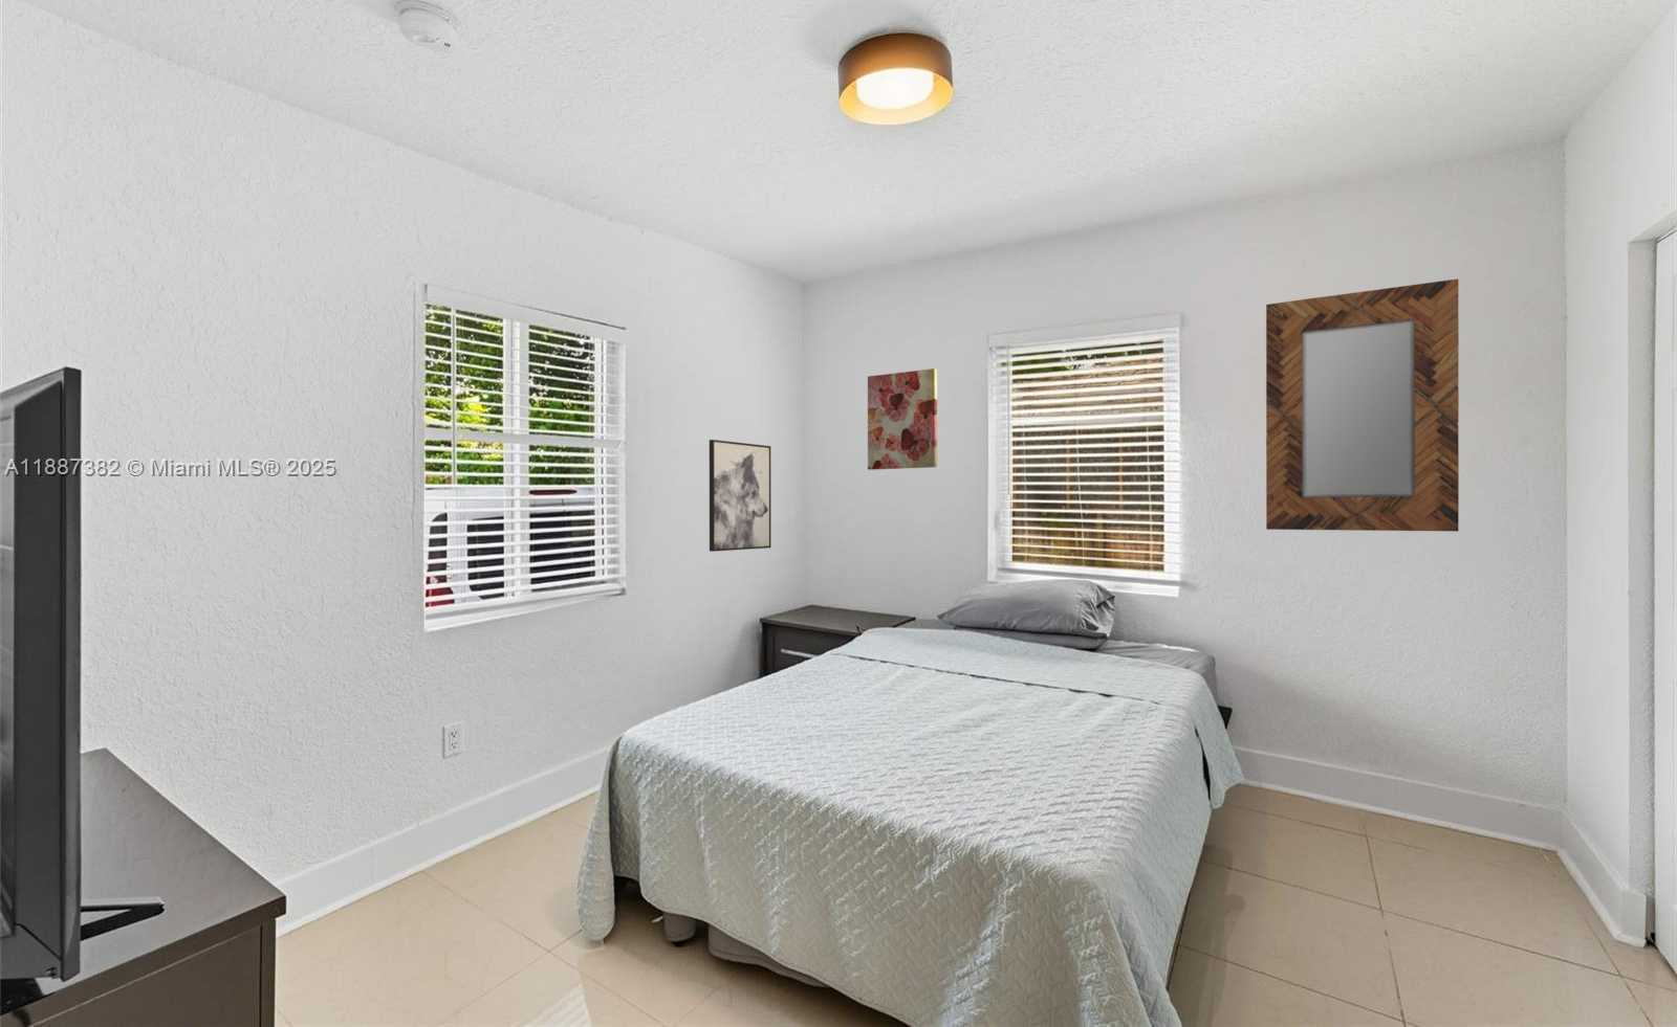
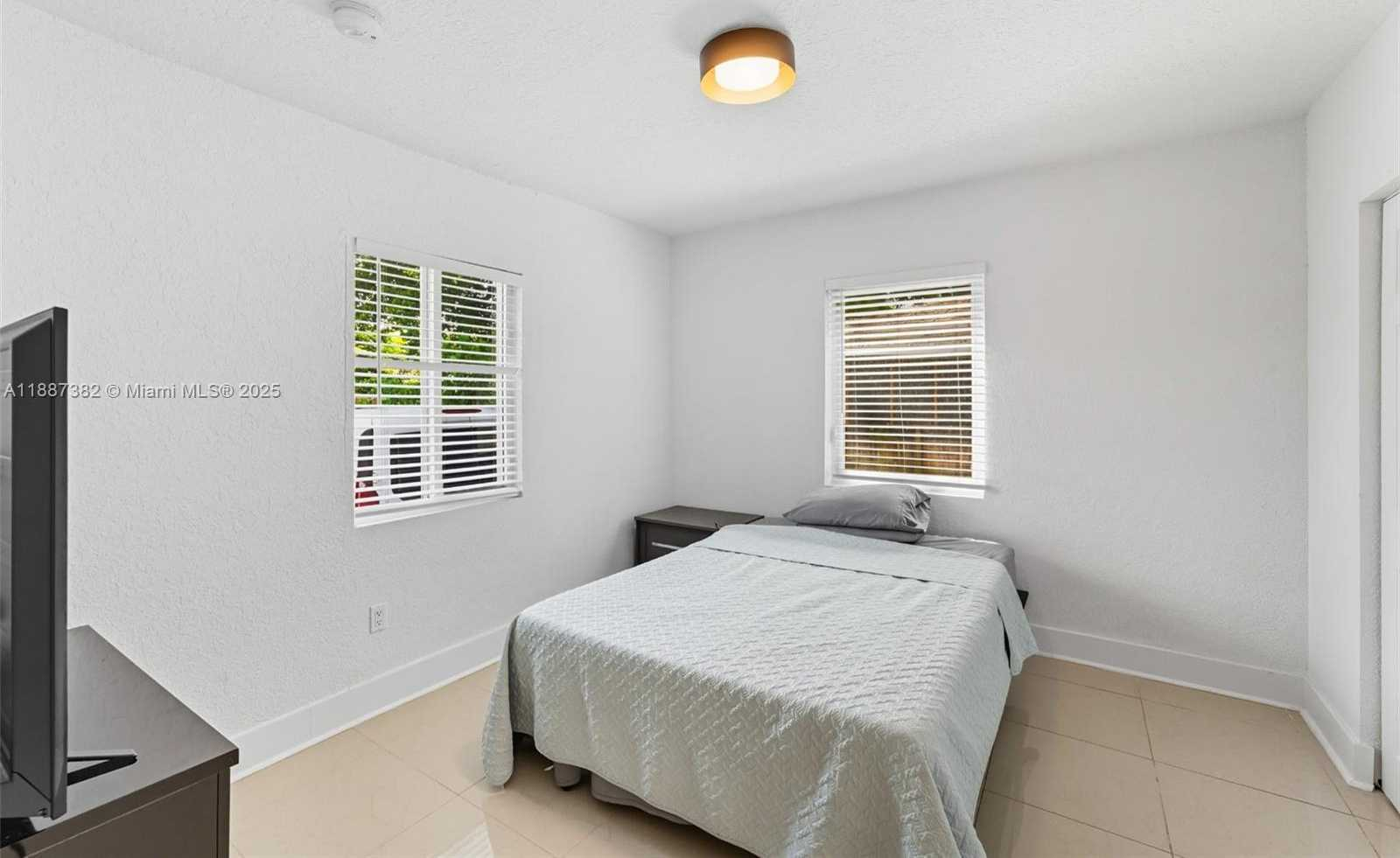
- wall art (741, 497)
- wall art (901, 420)
- home mirror (1356, 412)
